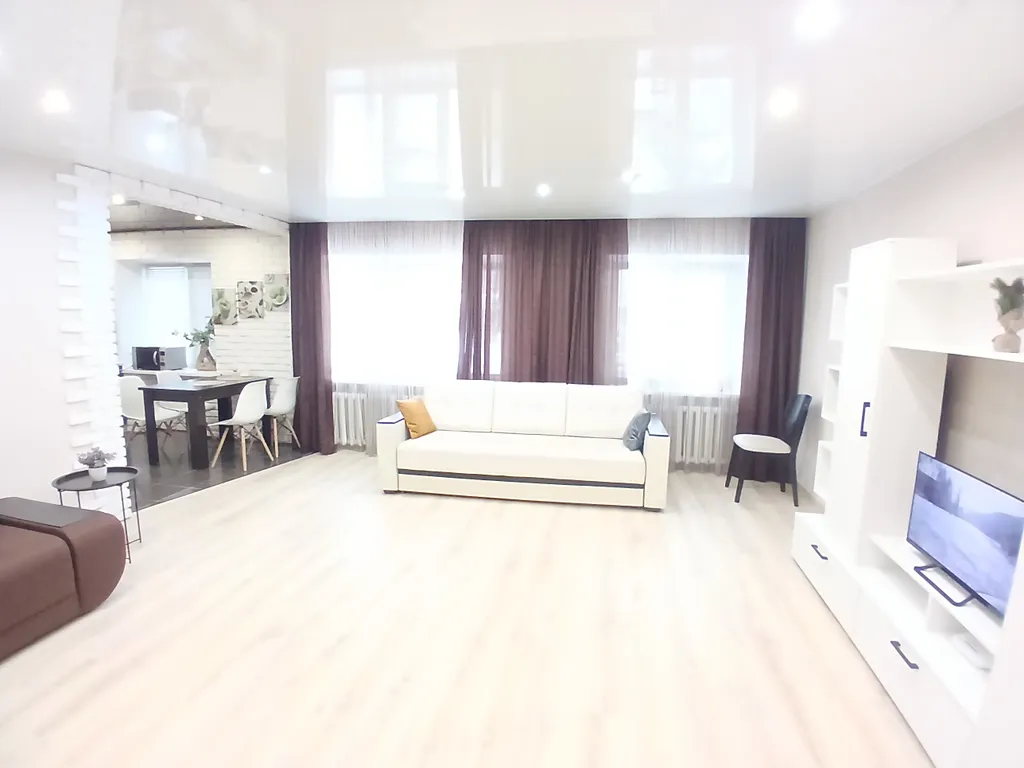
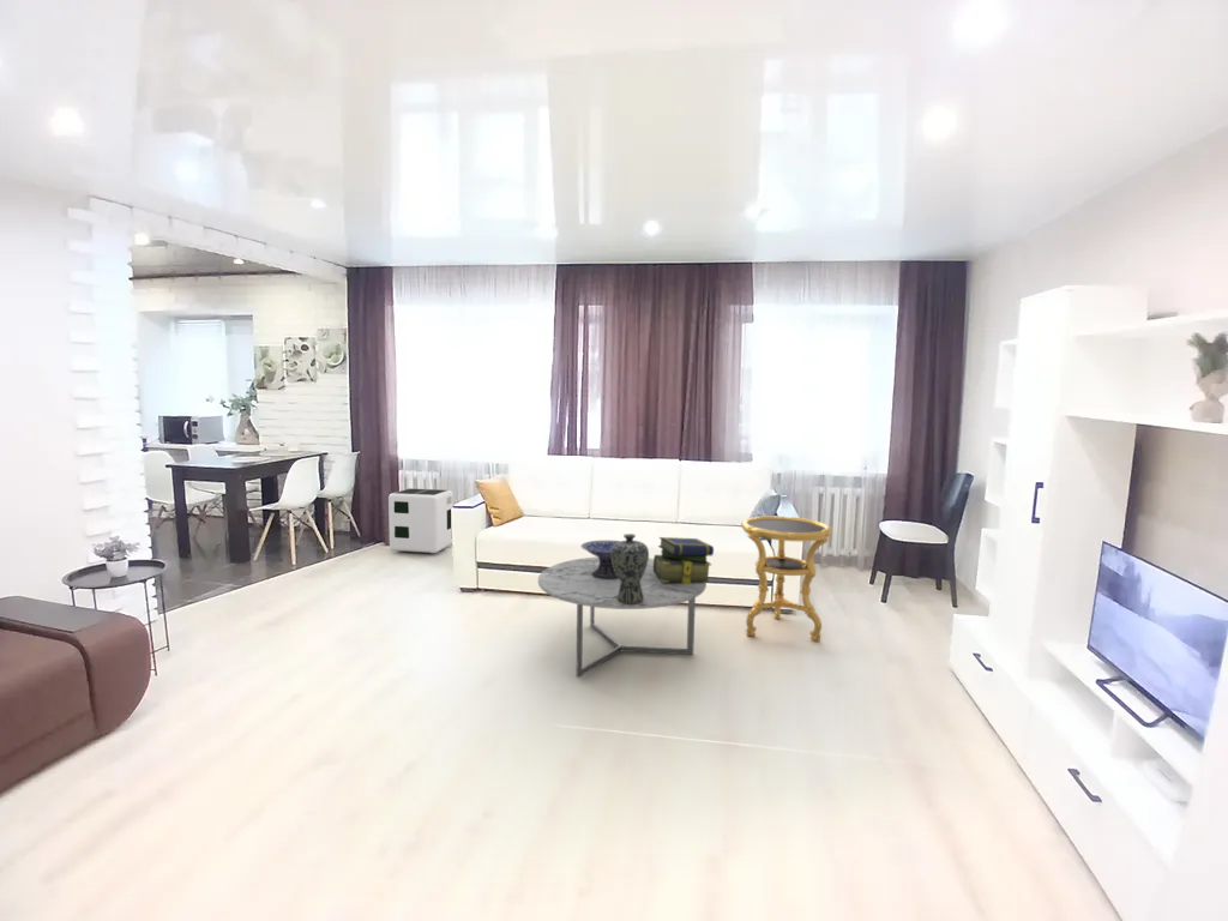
+ stack of books (682, 558)
+ vase (630, 567)
+ side table (783, 577)
+ coffee table (621, 608)
+ decorative bowl (608, 559)
+ air purifier (421, 520)
